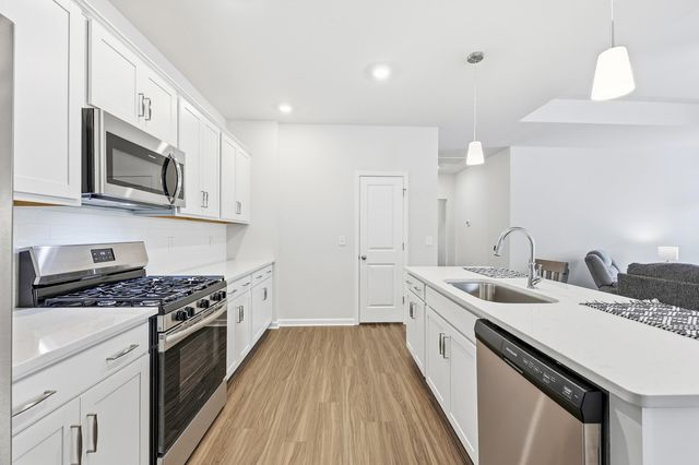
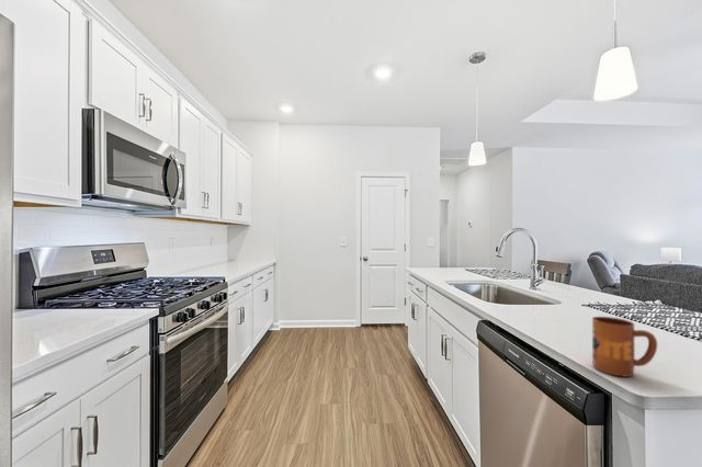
+ mug (623, 346)
